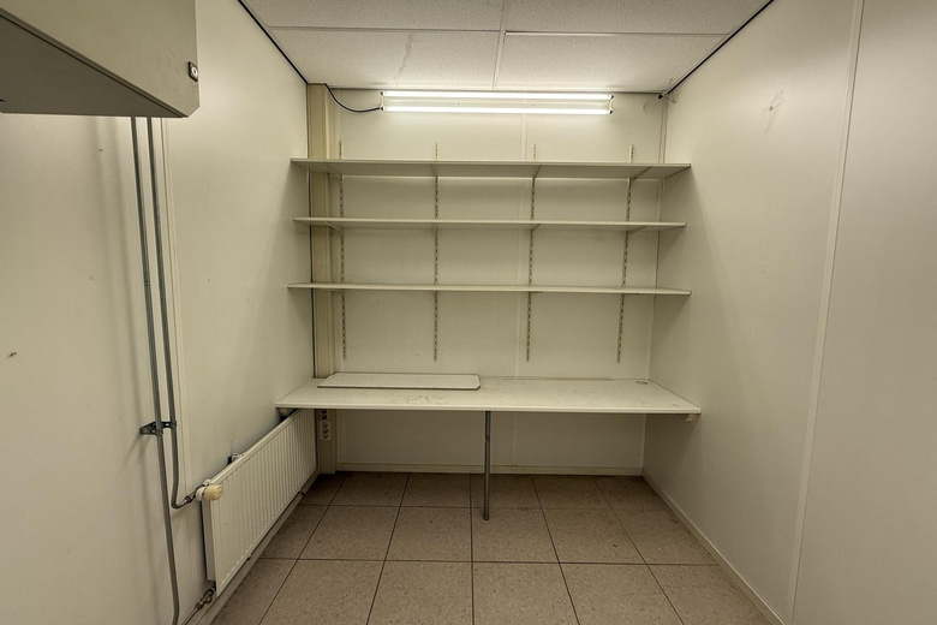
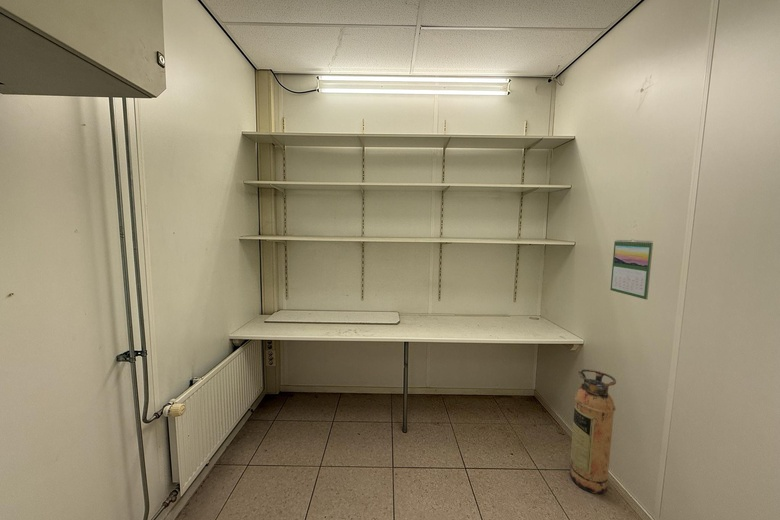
+ calendar (630, 267)
+ fire extinguisher (590, 427)
